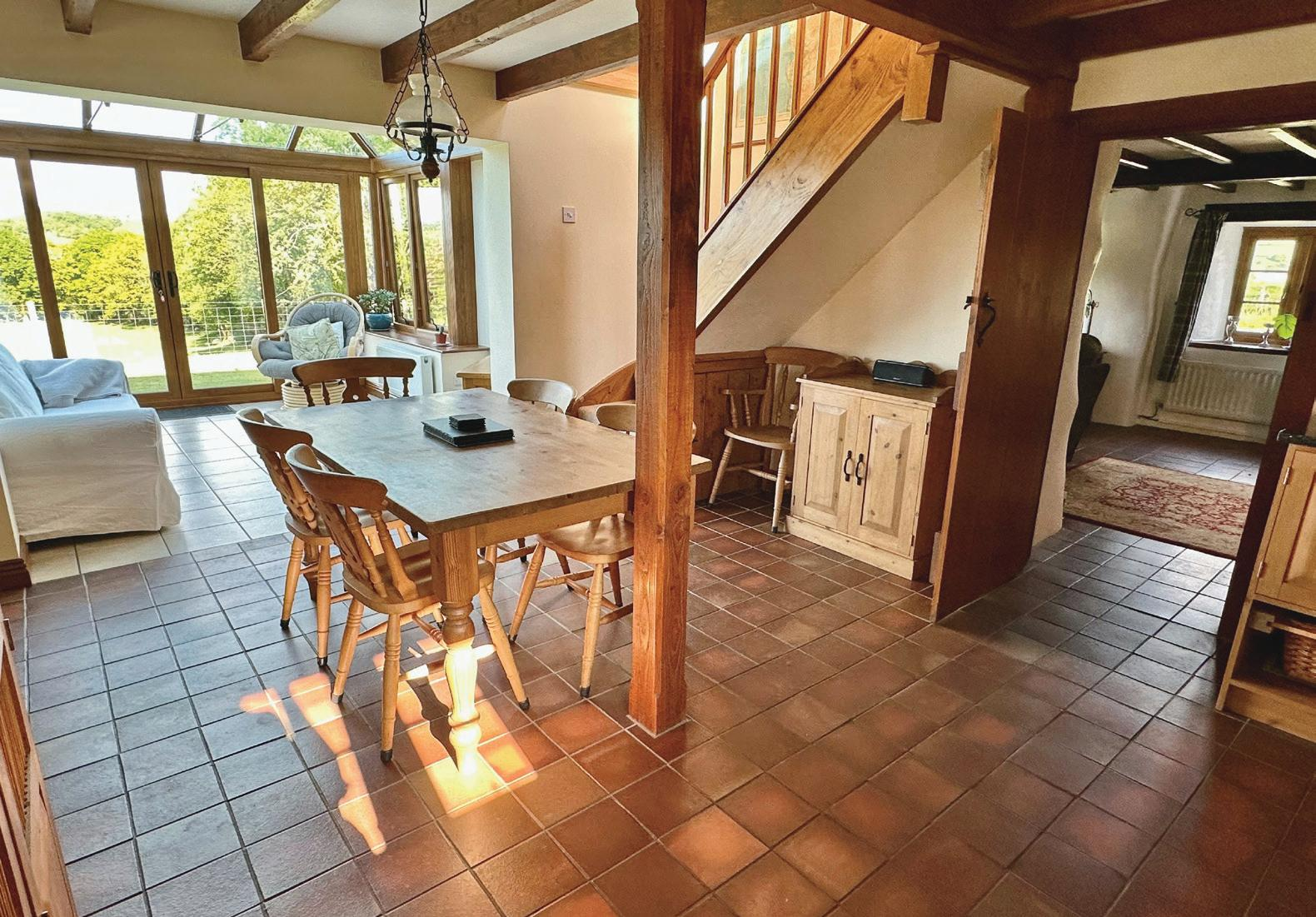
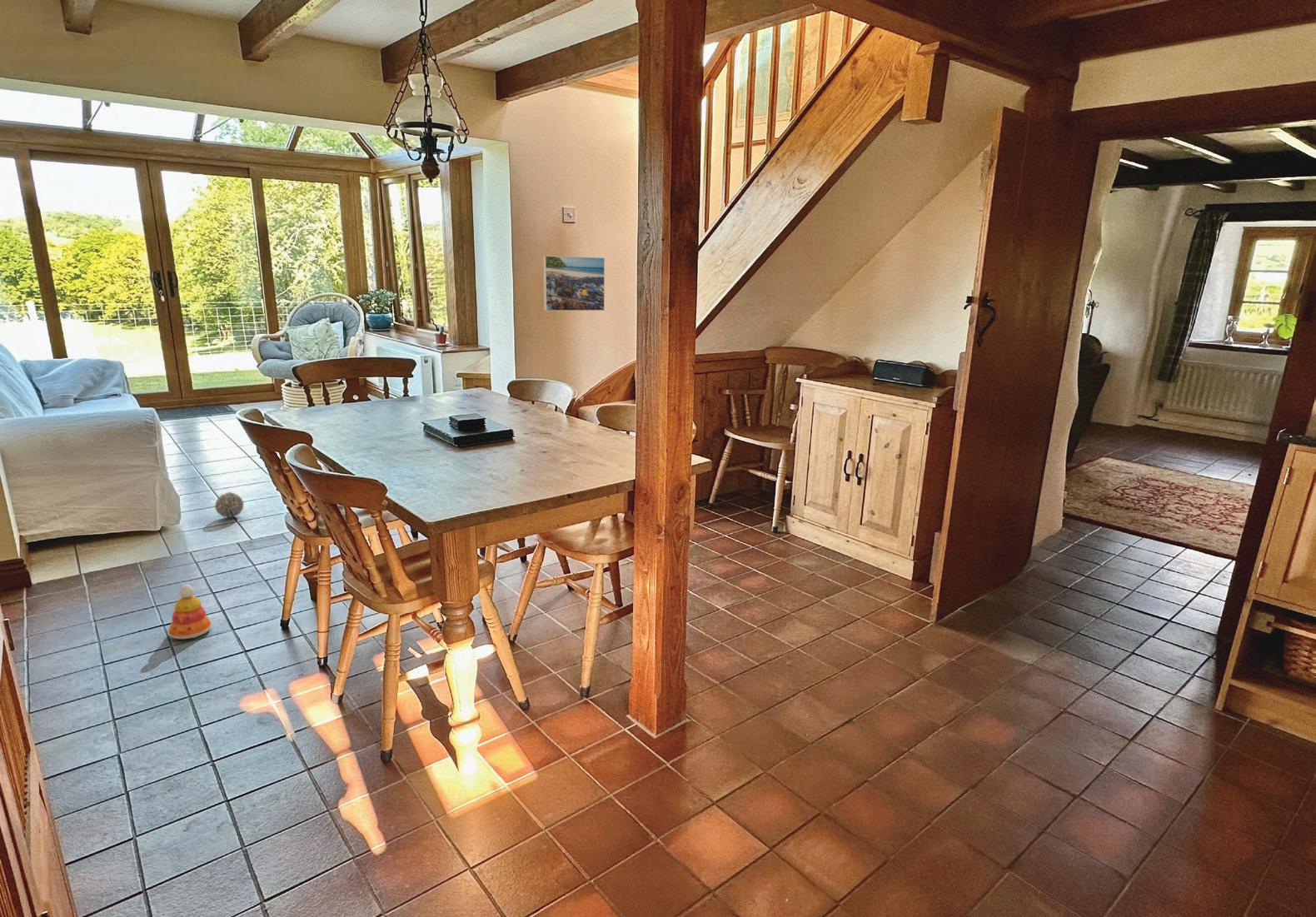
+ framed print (575, 283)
+ decorative ball (229, 504)
+ stacking toy (187, 609)
